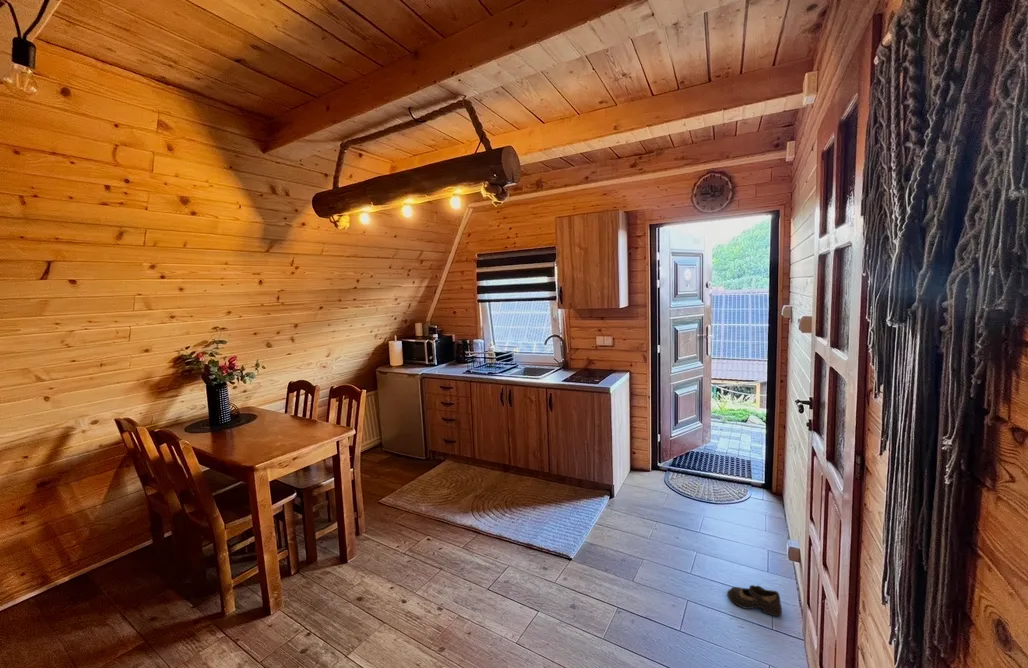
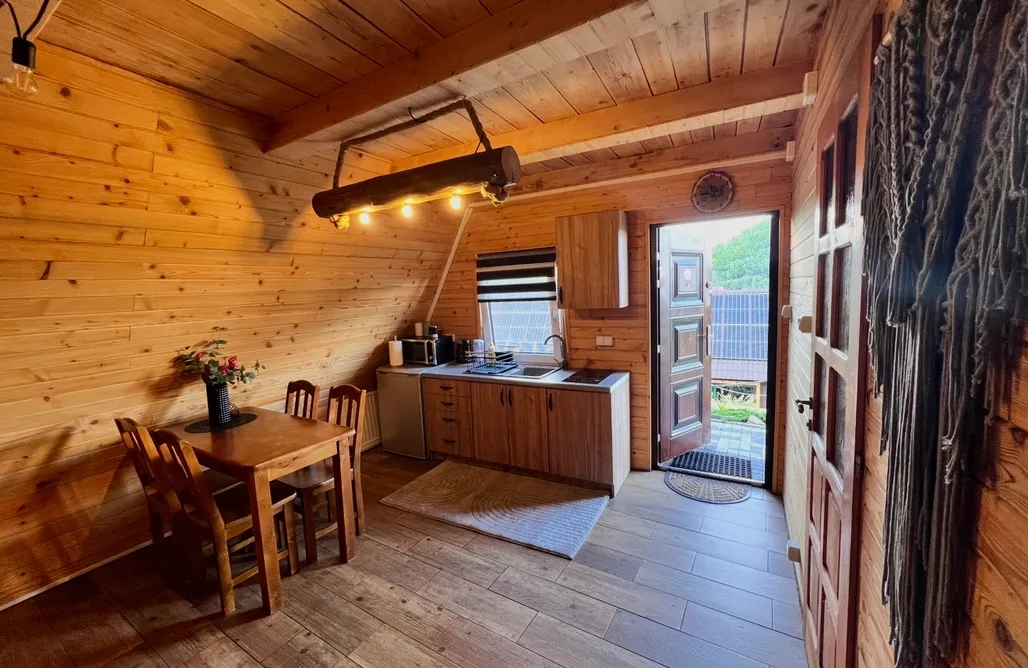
- shoe (753, 595)
